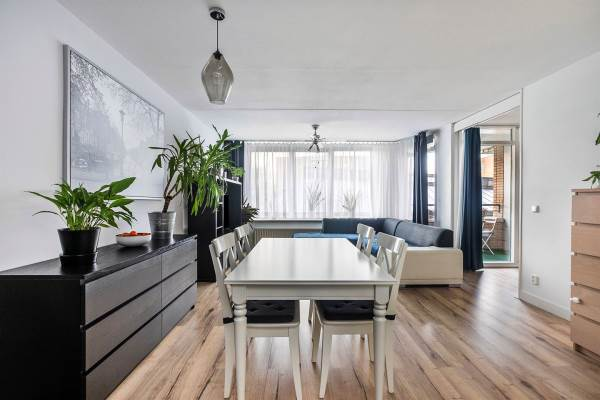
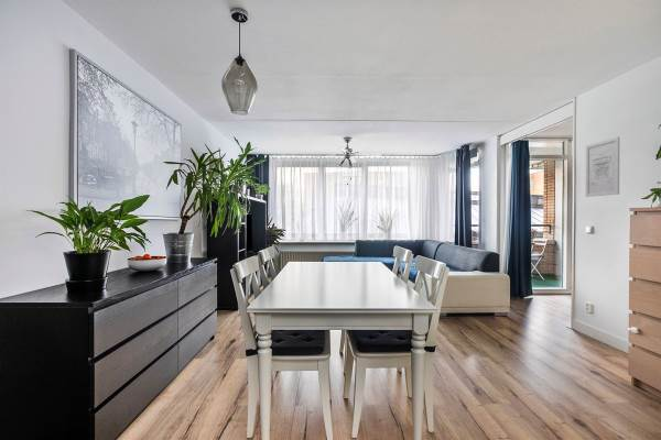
+ wall art (602, 168)
